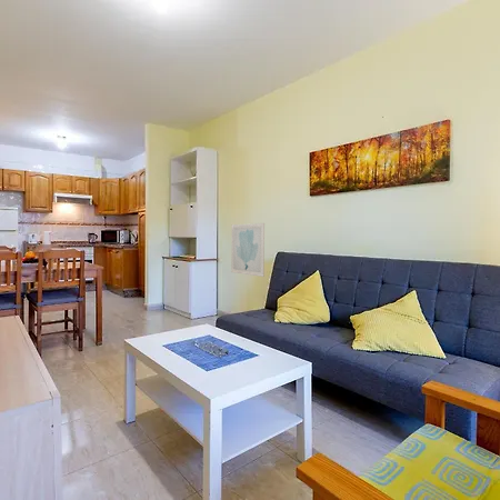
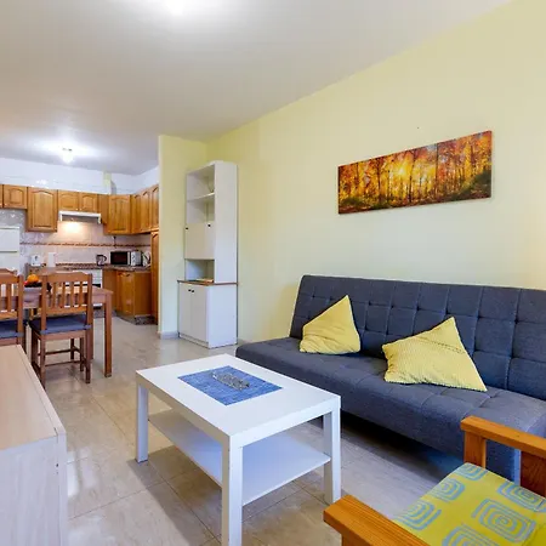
- wall art (247, 249)
